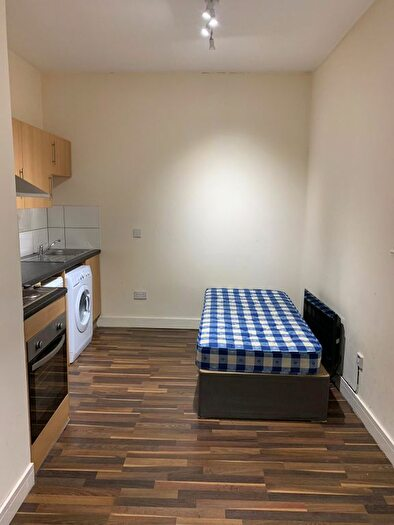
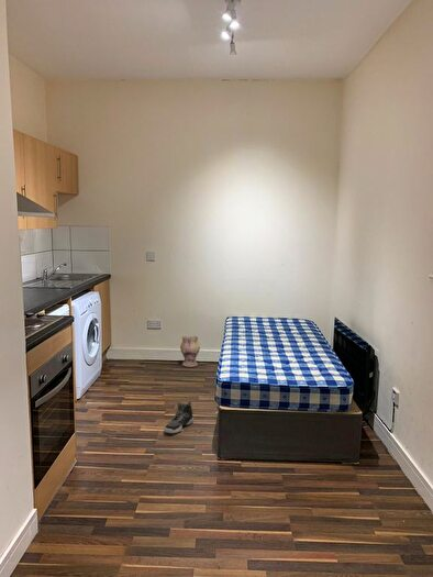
+ sneaker (178, 415)
+ vase (189, 351)
